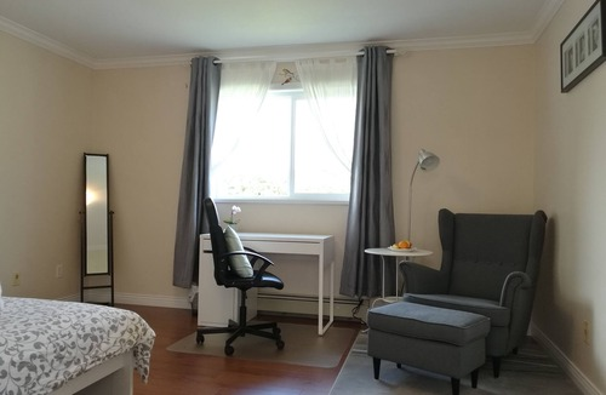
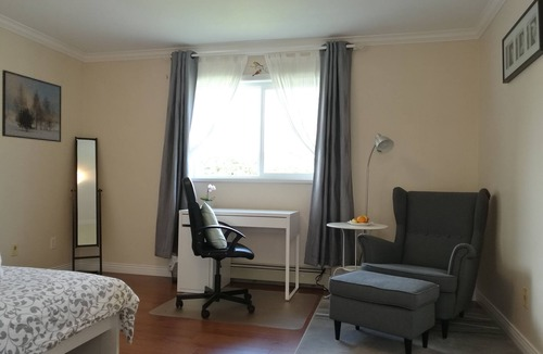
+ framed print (34, 109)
